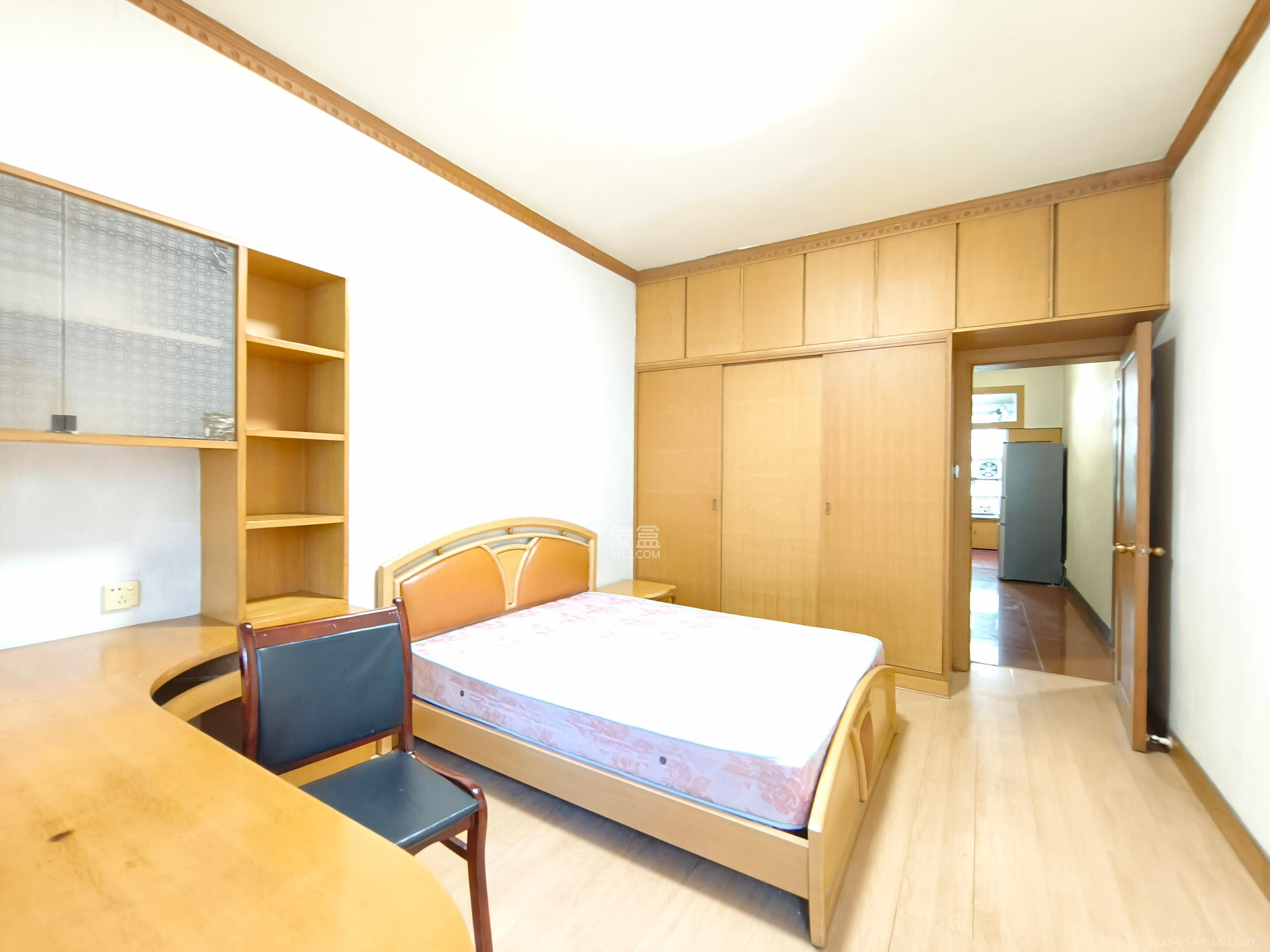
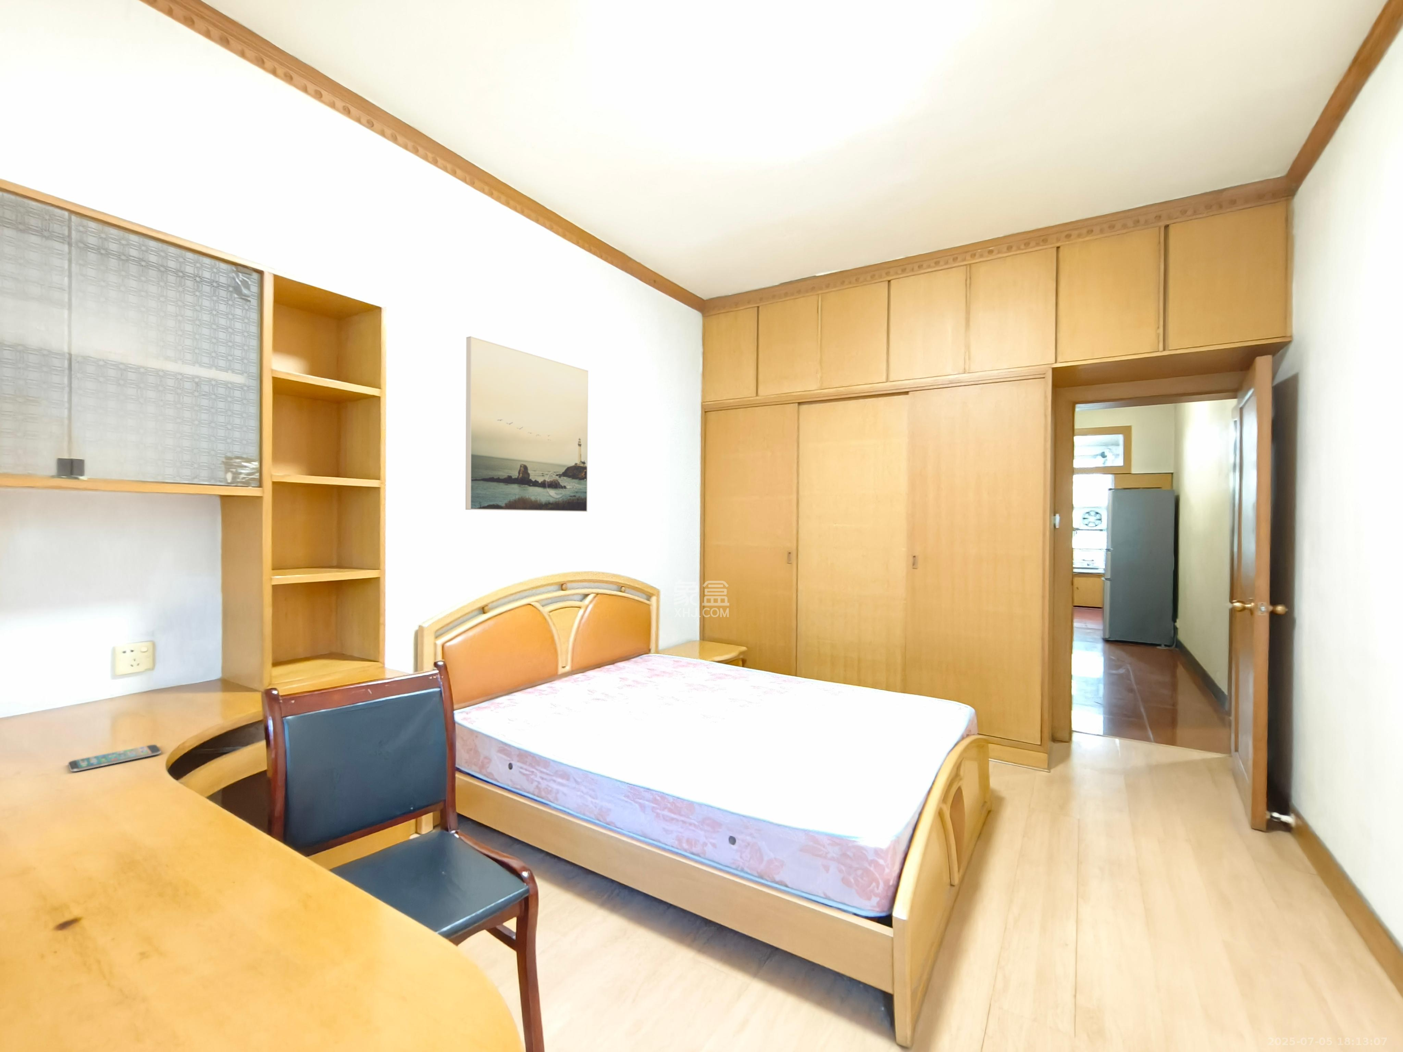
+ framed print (532, 433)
+ smartphone (116, 757)
